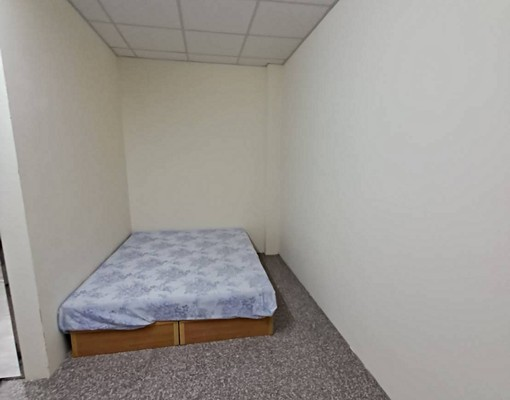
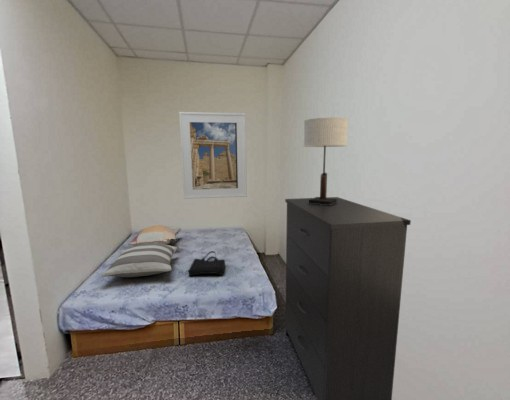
+ decorative pillow (157, 236)
+ tote bag (209, 262)
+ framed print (214, 156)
+ pillow (144, 259)
+ table lamp (324, 162)
+ dresser (330, 290)
